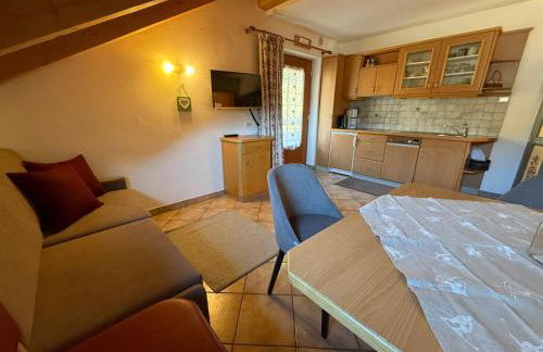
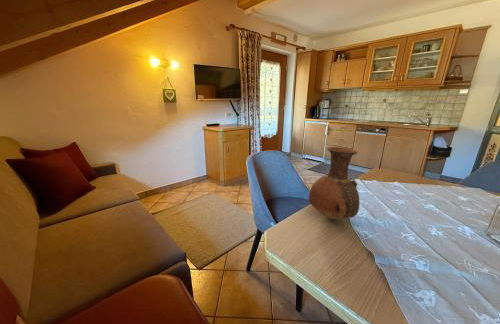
+ vase (335, 184)
